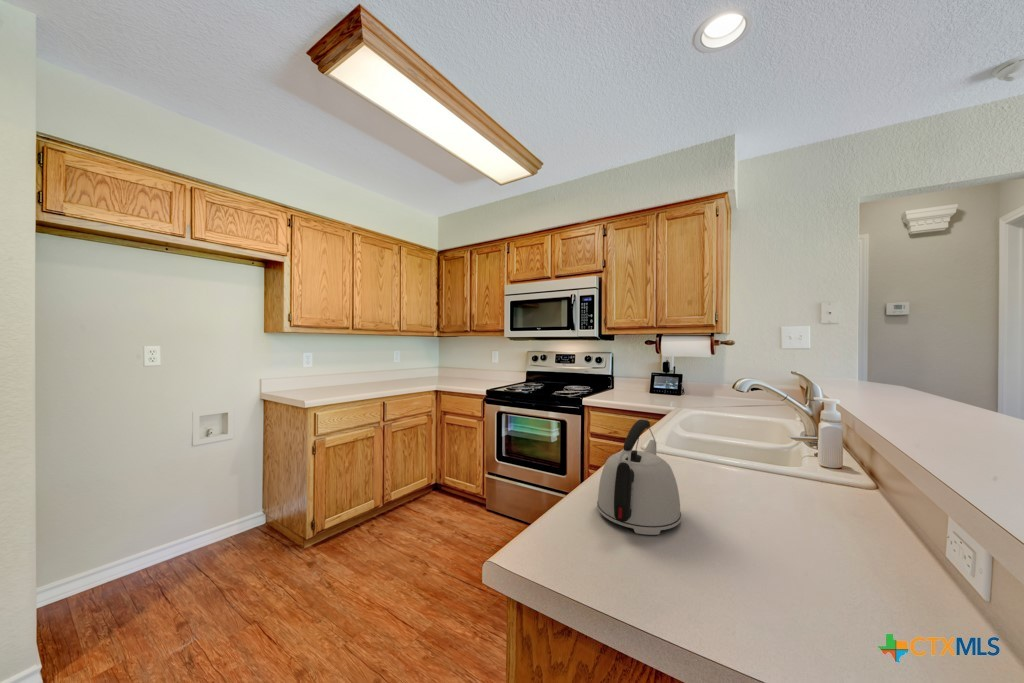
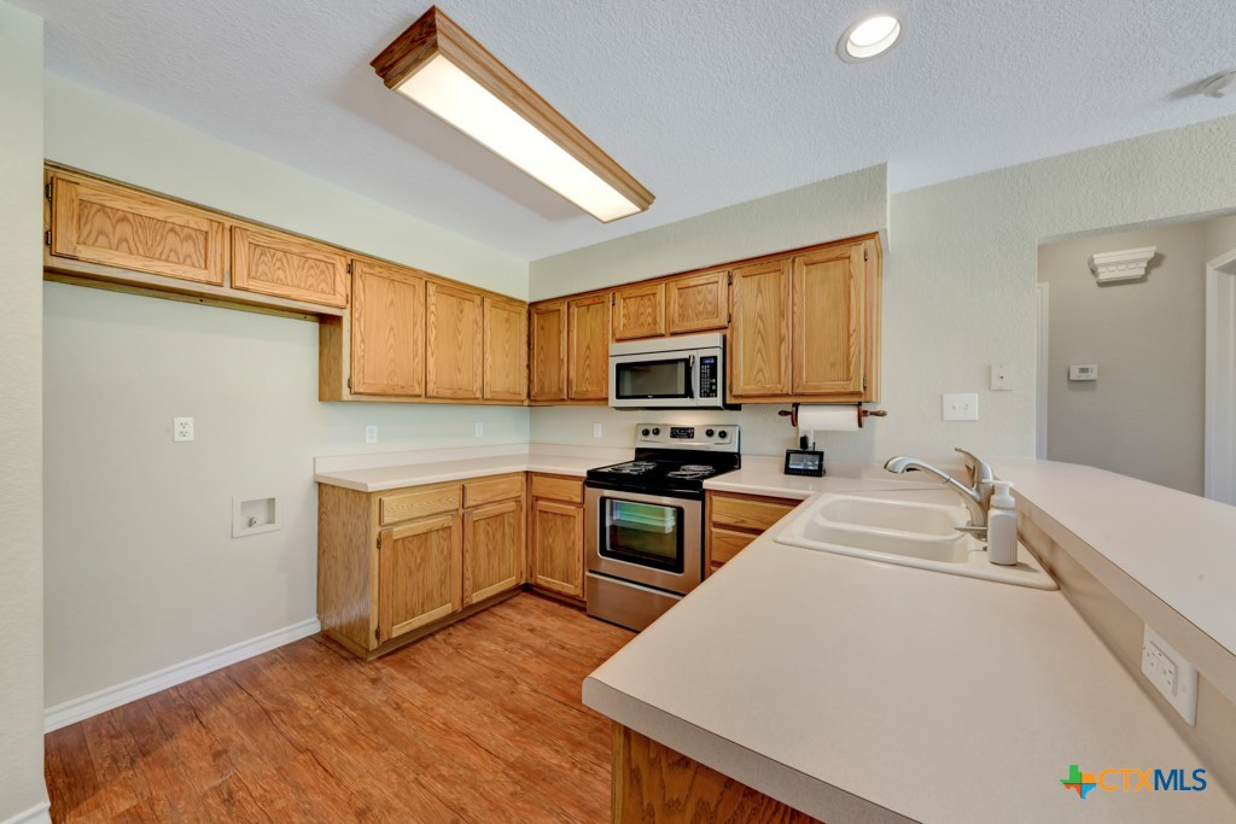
- kettle (638, 467)
